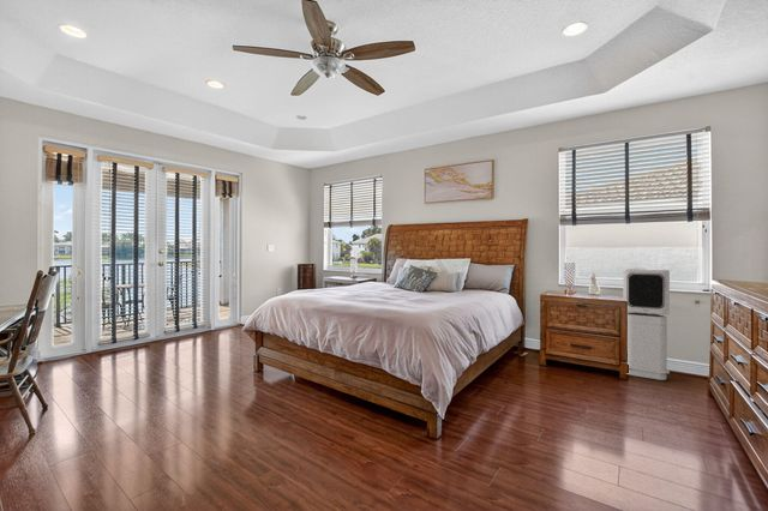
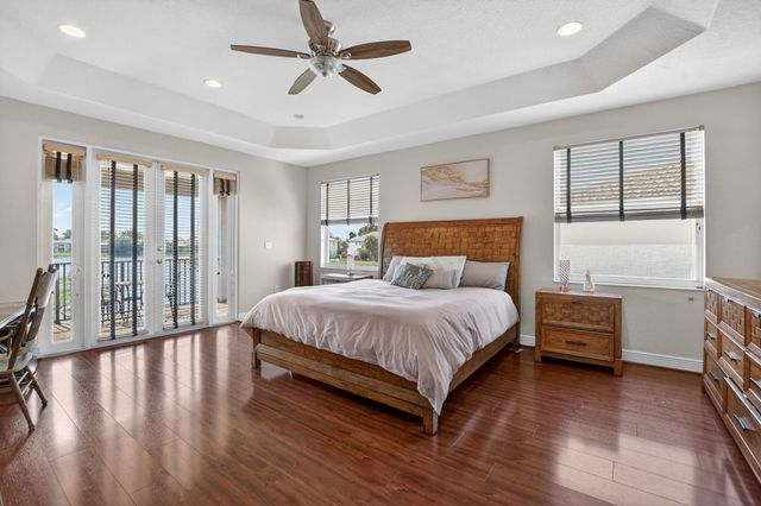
- air purifier (644, 320)
